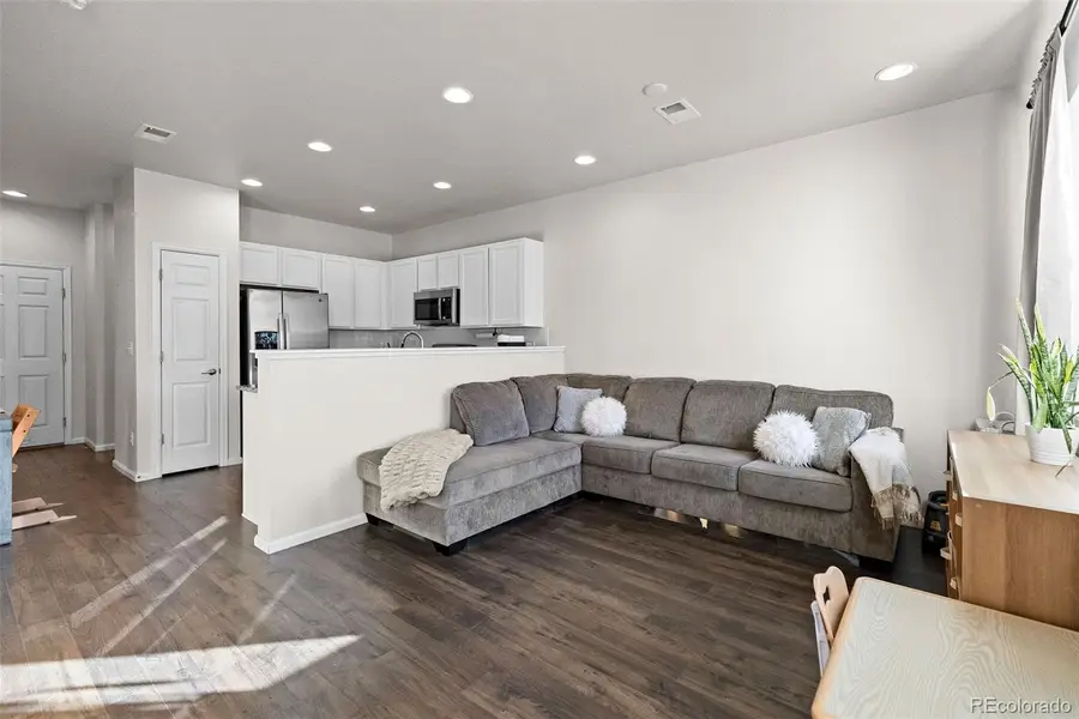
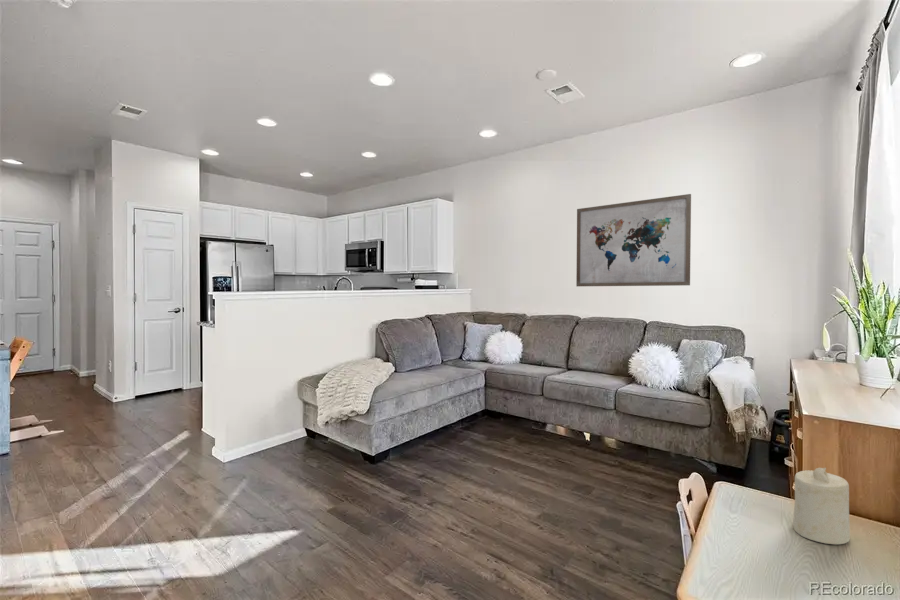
+ wall art (629, 244)
+ candle (821, 500)
